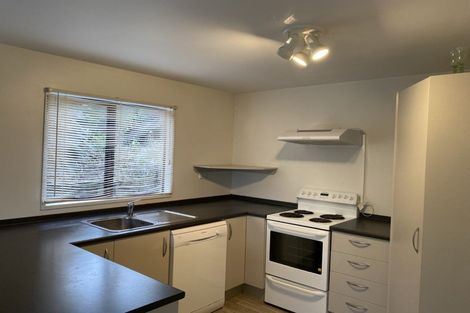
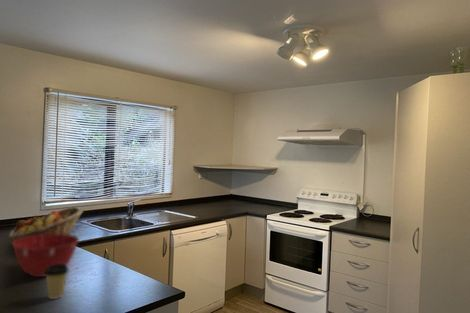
+ fruit basket (47, 227)
+ coffee cup (56, 281)
+ mixing bowl (46, 256)
